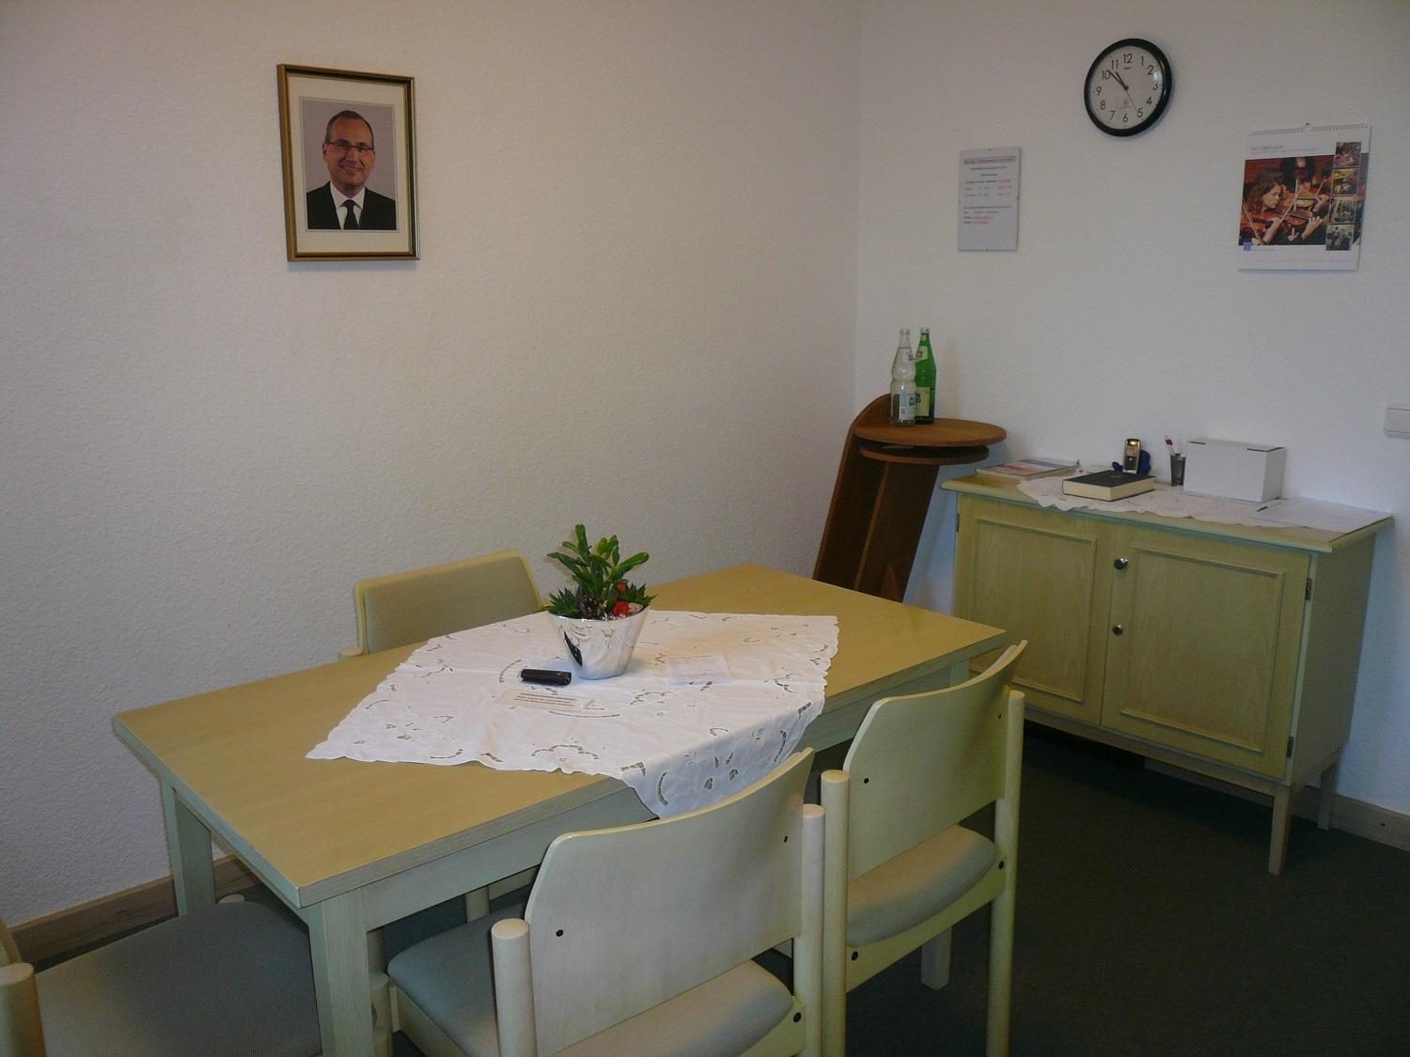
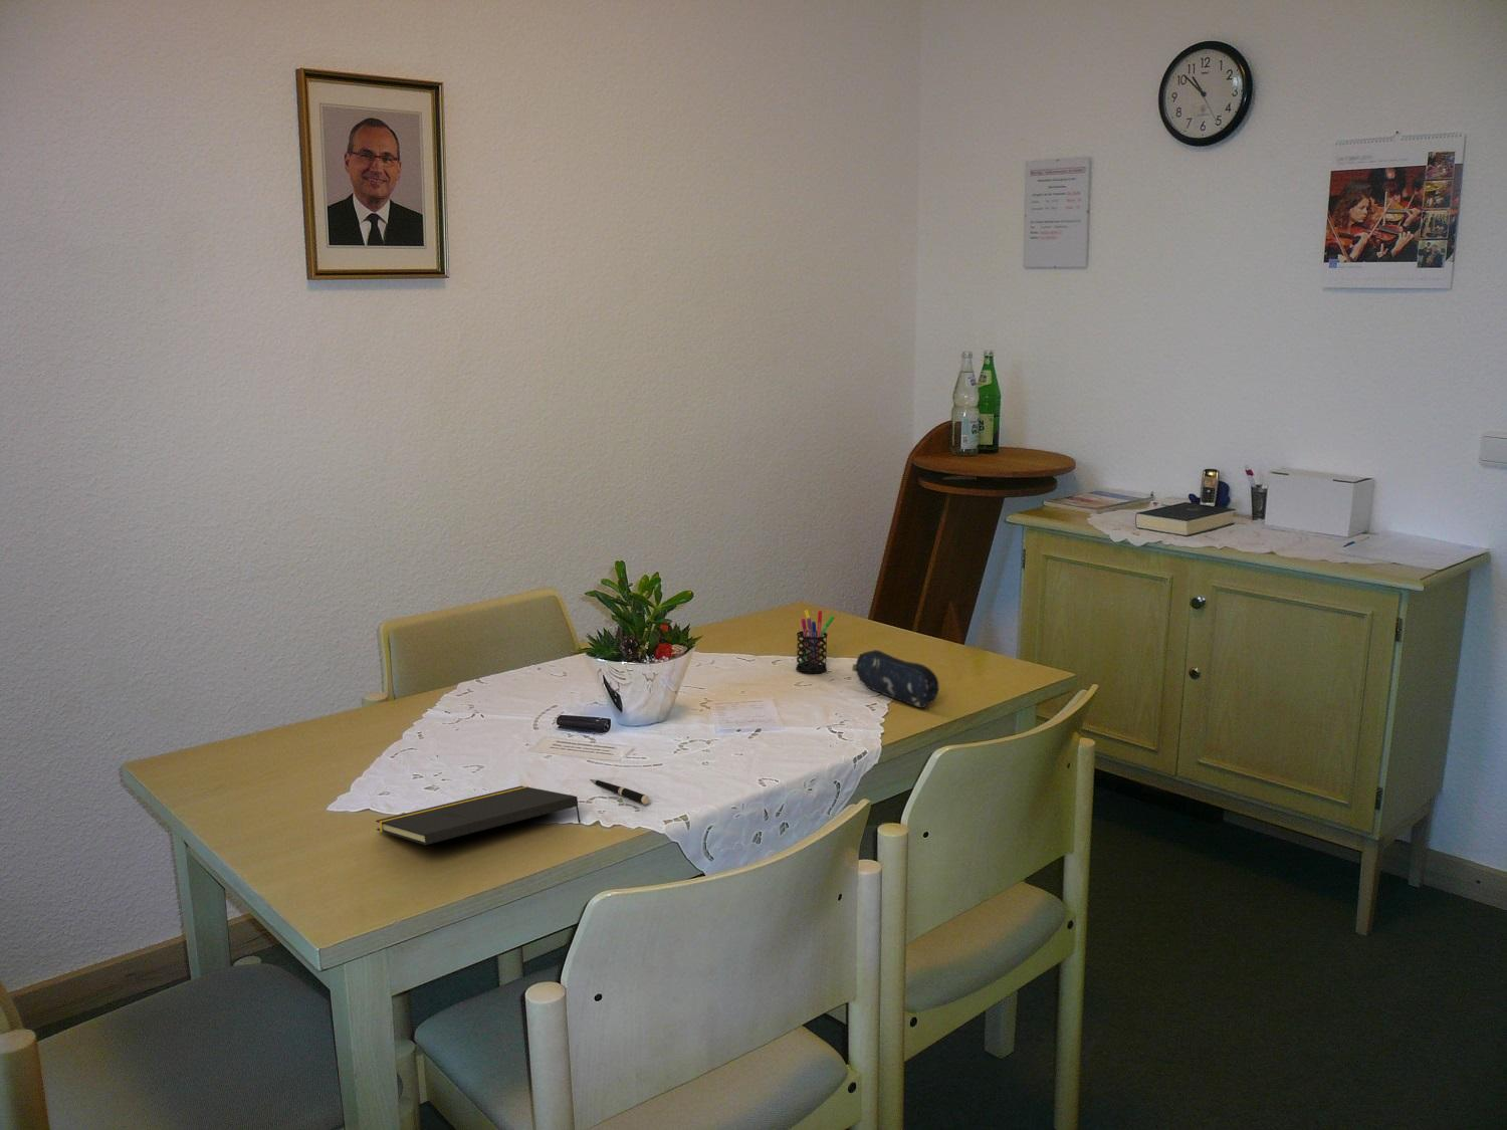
+ pen holder (815, 637)
+ pen (617, 788)
+ pencil case (896, 678)
+ notepad (477, 813)
